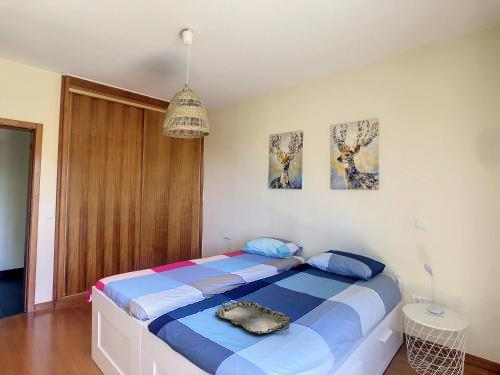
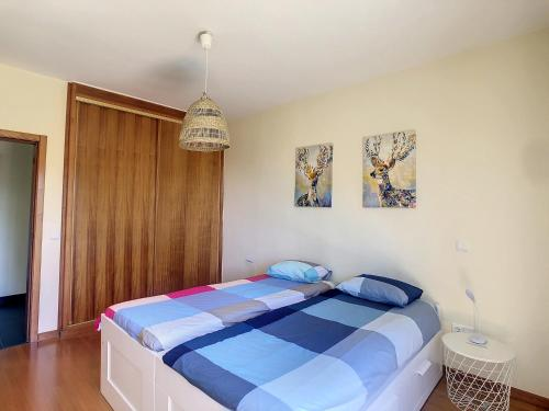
- serving tray (252, 315)
